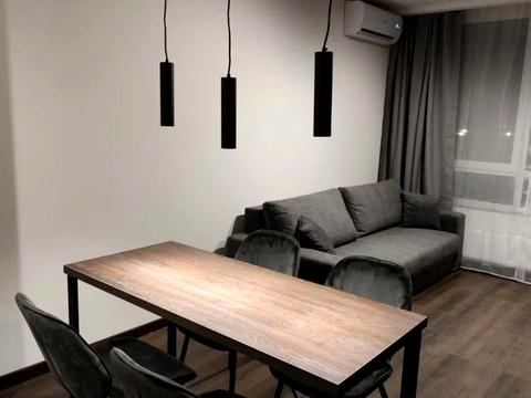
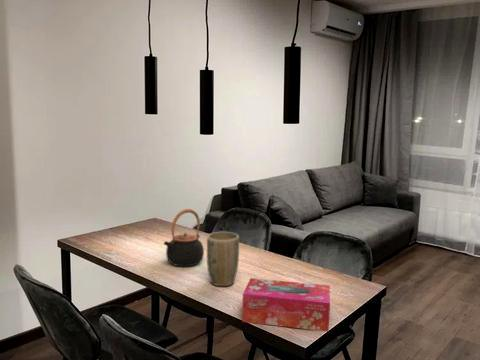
+ plant pot (222, 259)
+ teapot (182, 236)
+ tissue box (287, 303)
